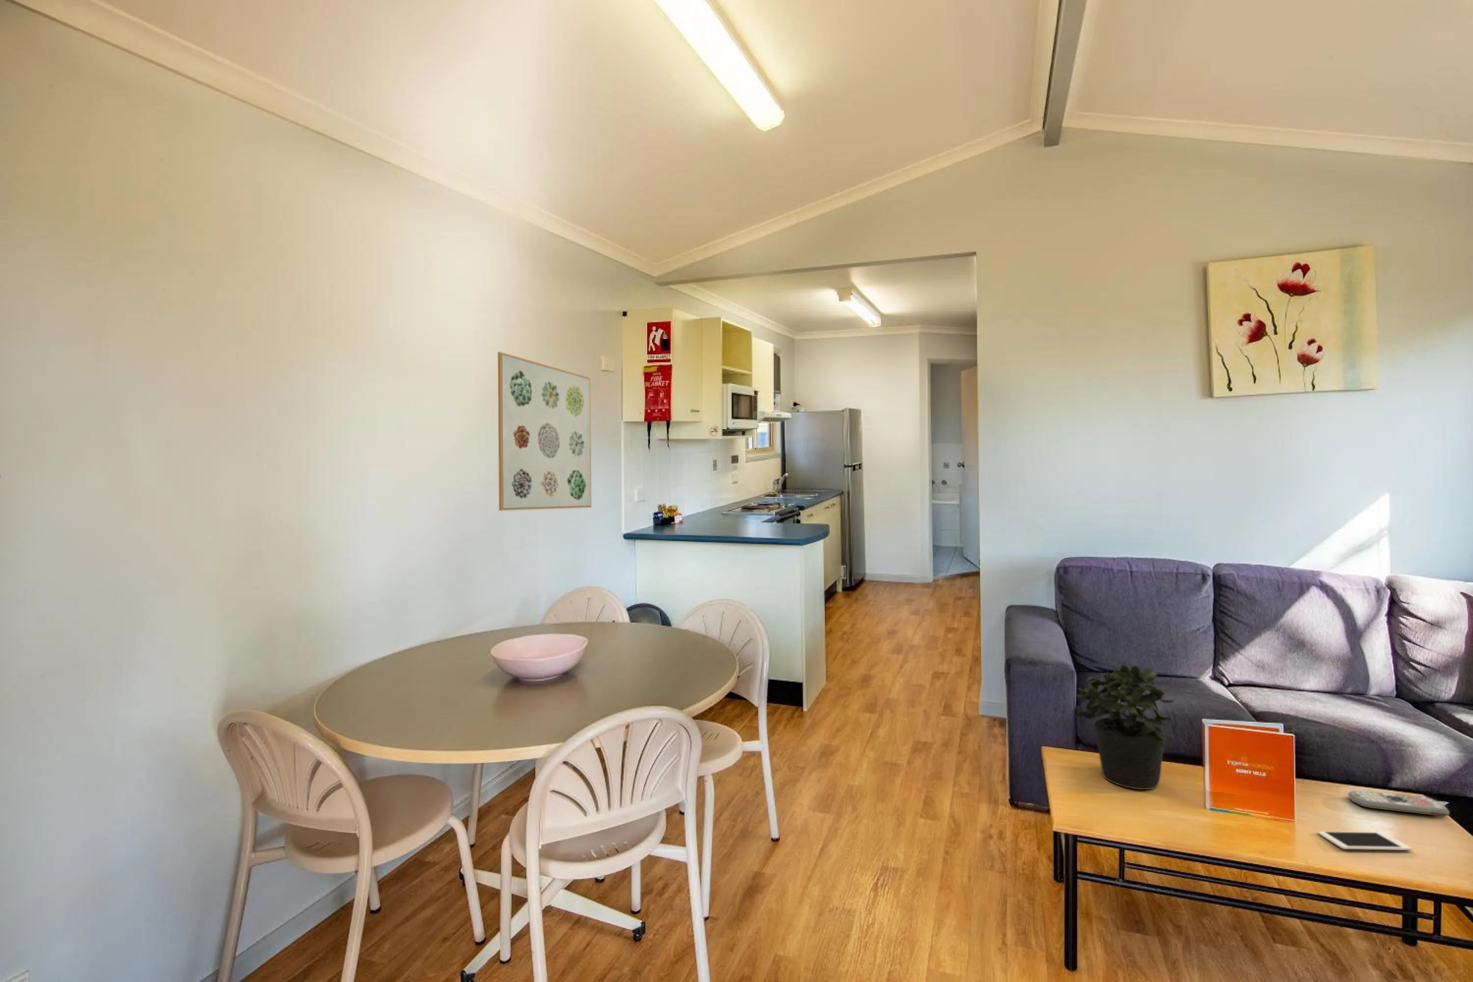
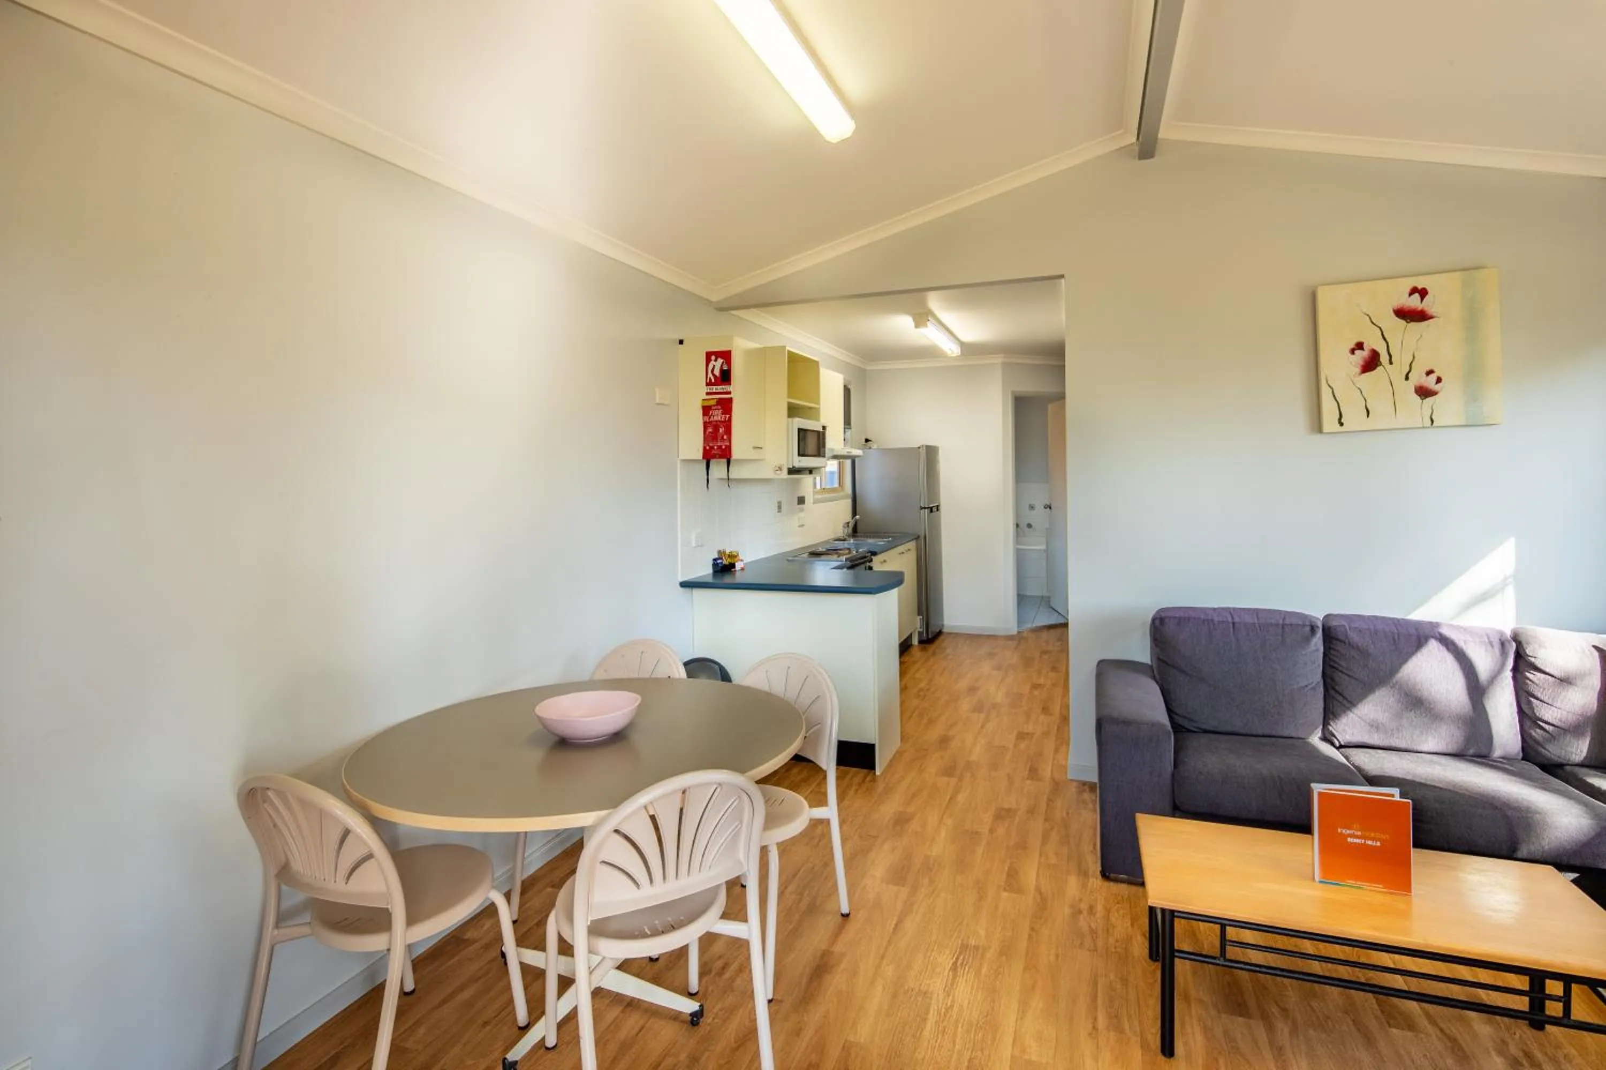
- wall art (549, 437)
- cell phone (1363, 841)
- remote control (1395, 802)
- potted plant (1129, 721)
